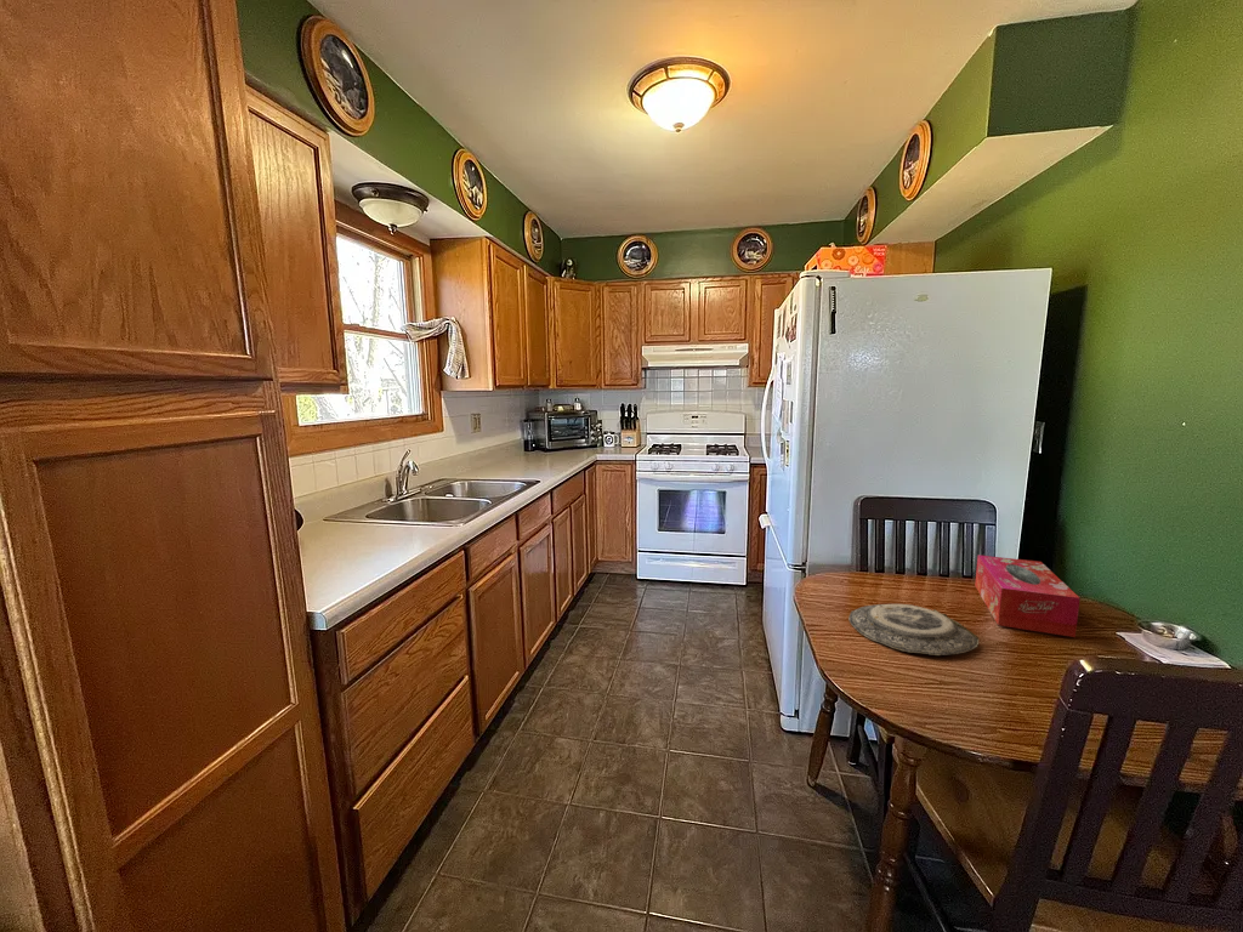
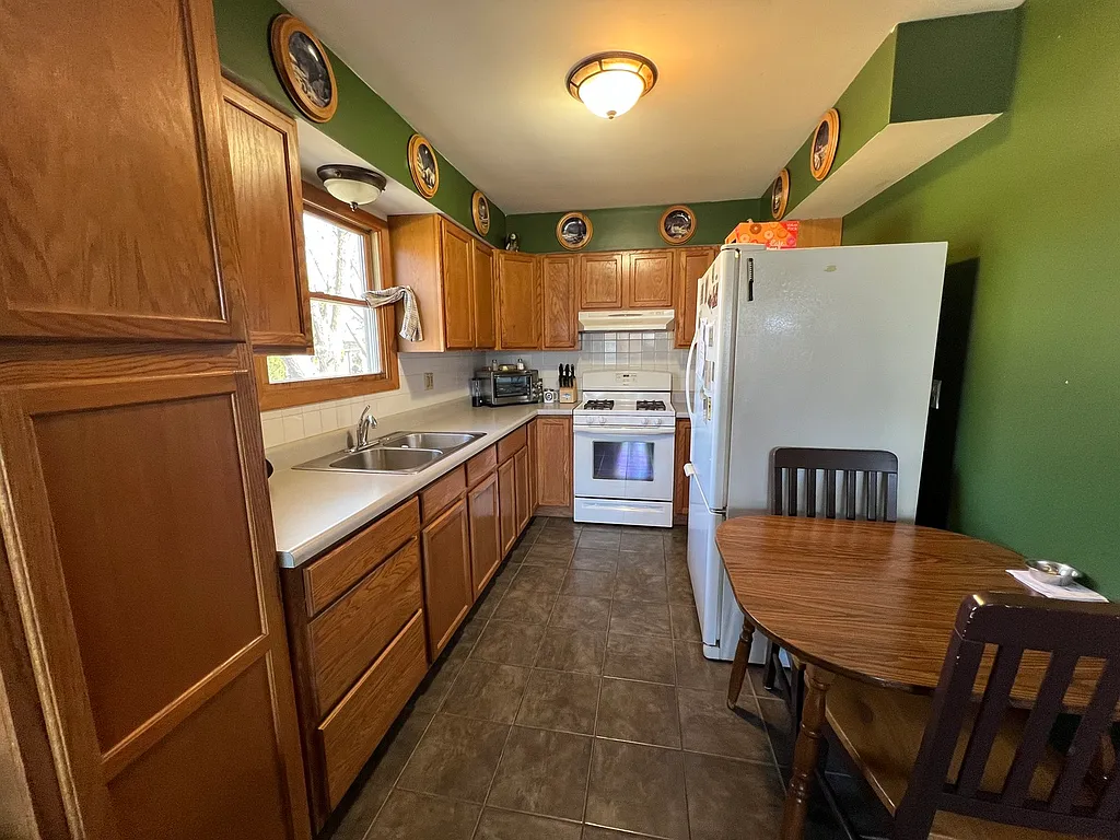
- plate (909, 621)
- tissue box (1021, 591)
